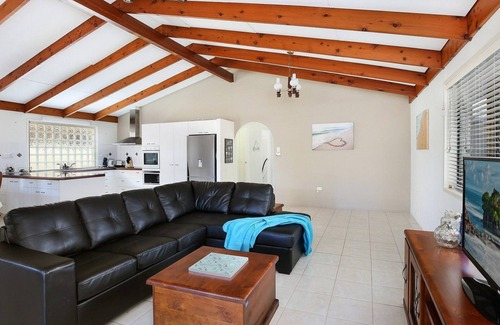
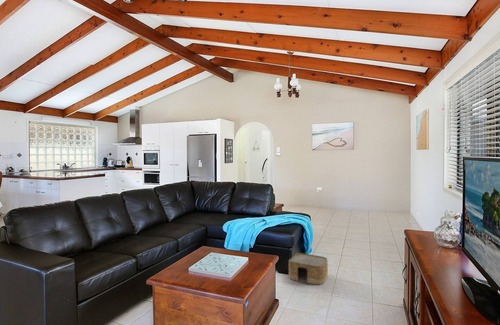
+ woven basket (307, 268)
